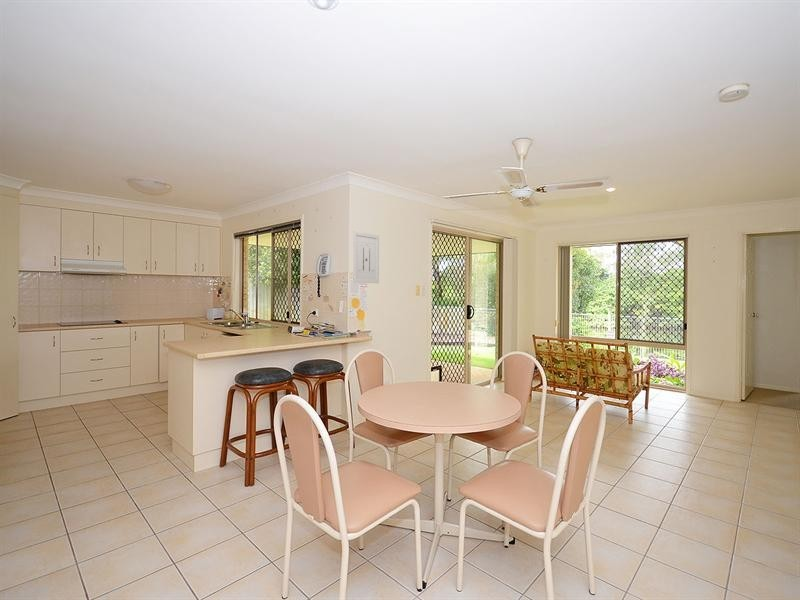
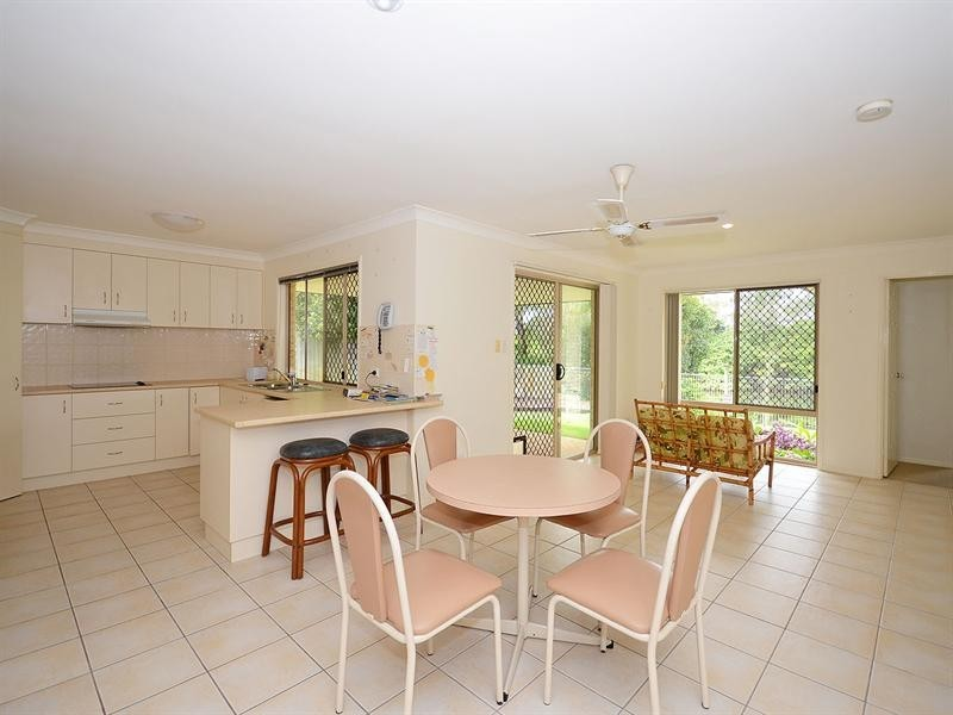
- wall art (366, 258)
